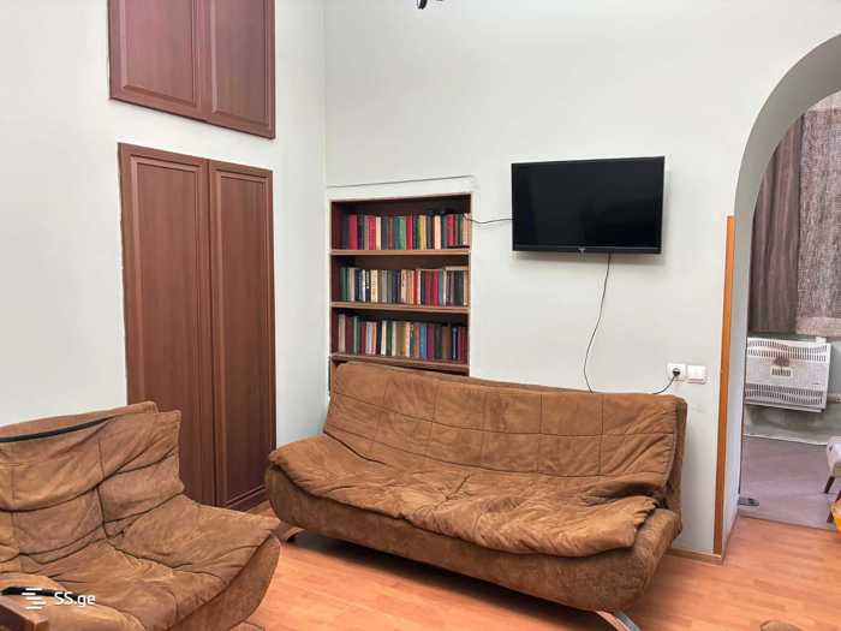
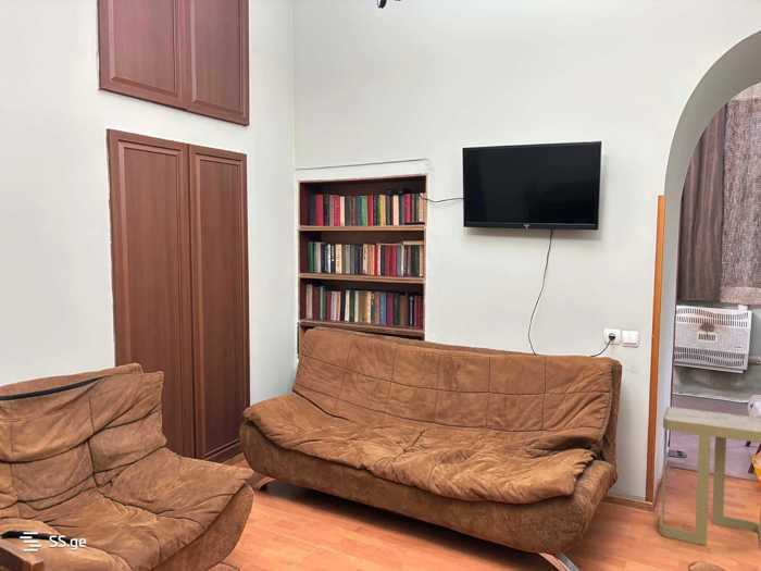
+ side table (714, 476)
